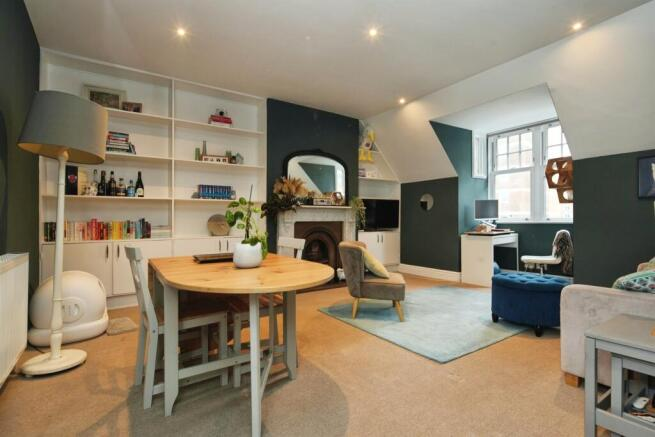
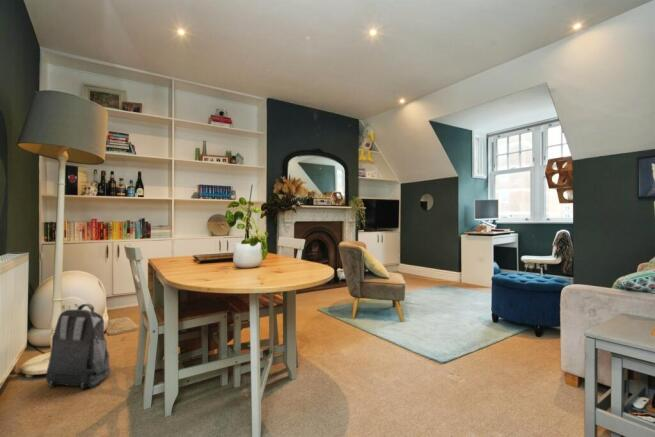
+ backpack (79, 343)
